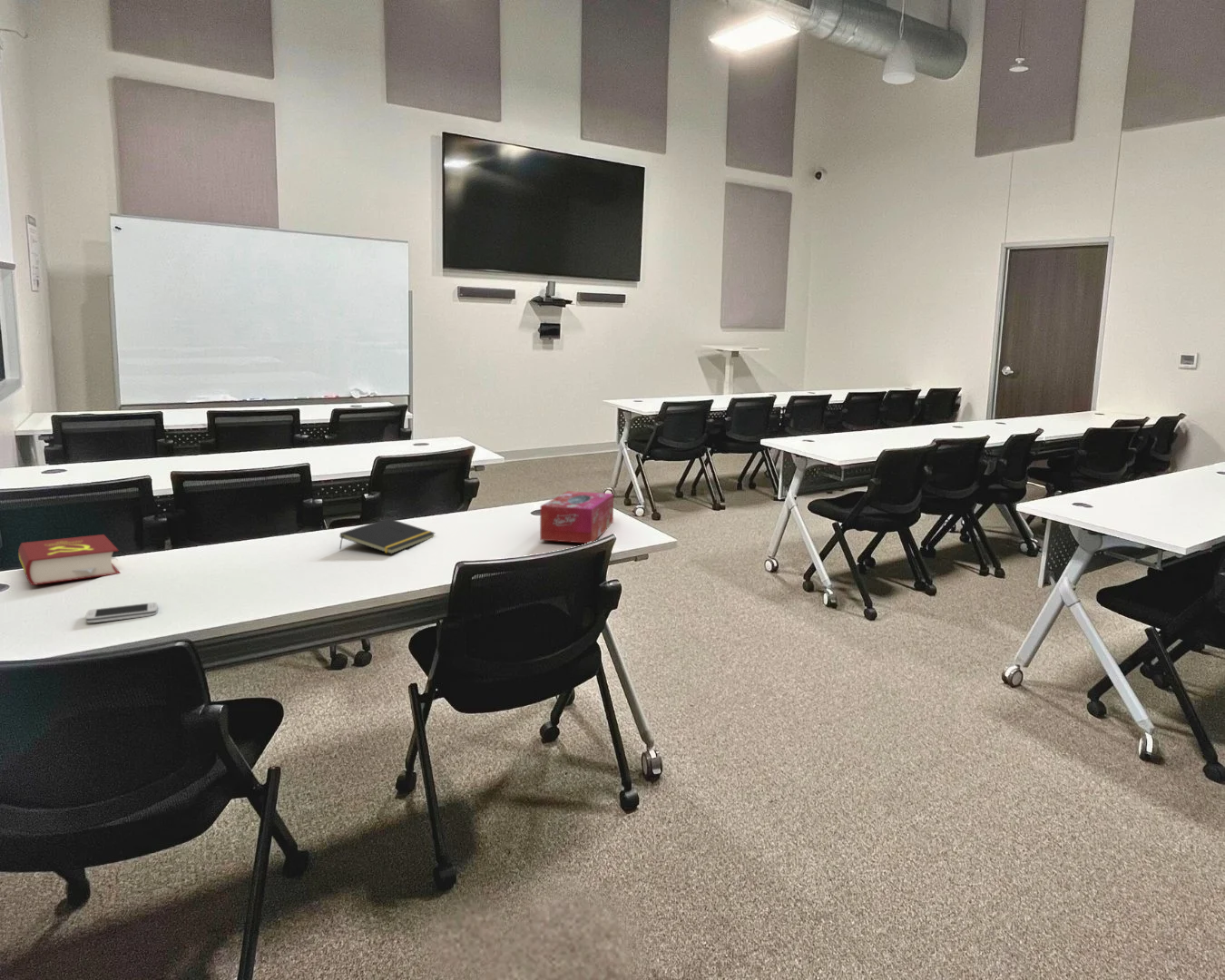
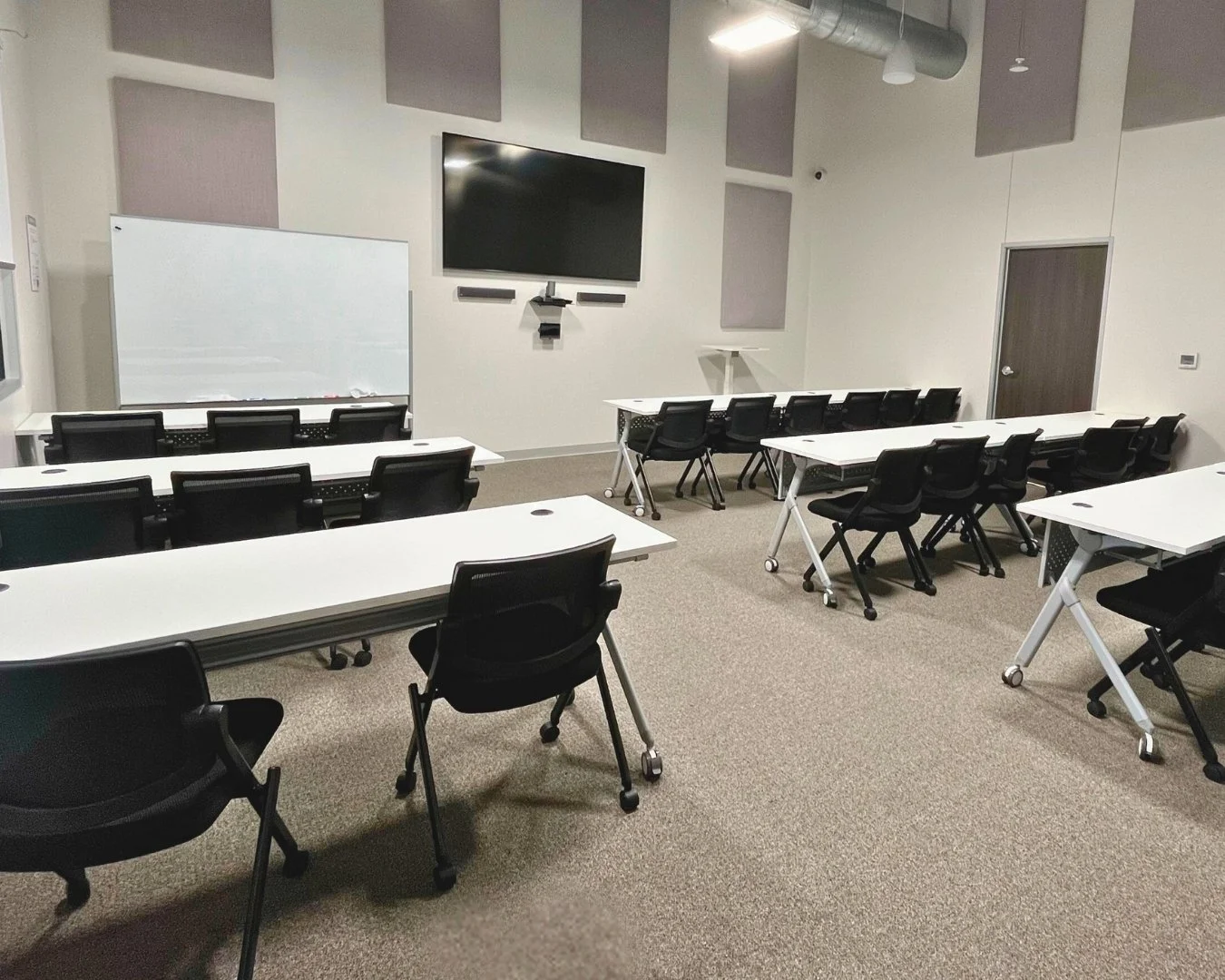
- book (69, 558)
- notepad (389, 534)
- tissue box (578, 515)
- smartphone (122, 612)
